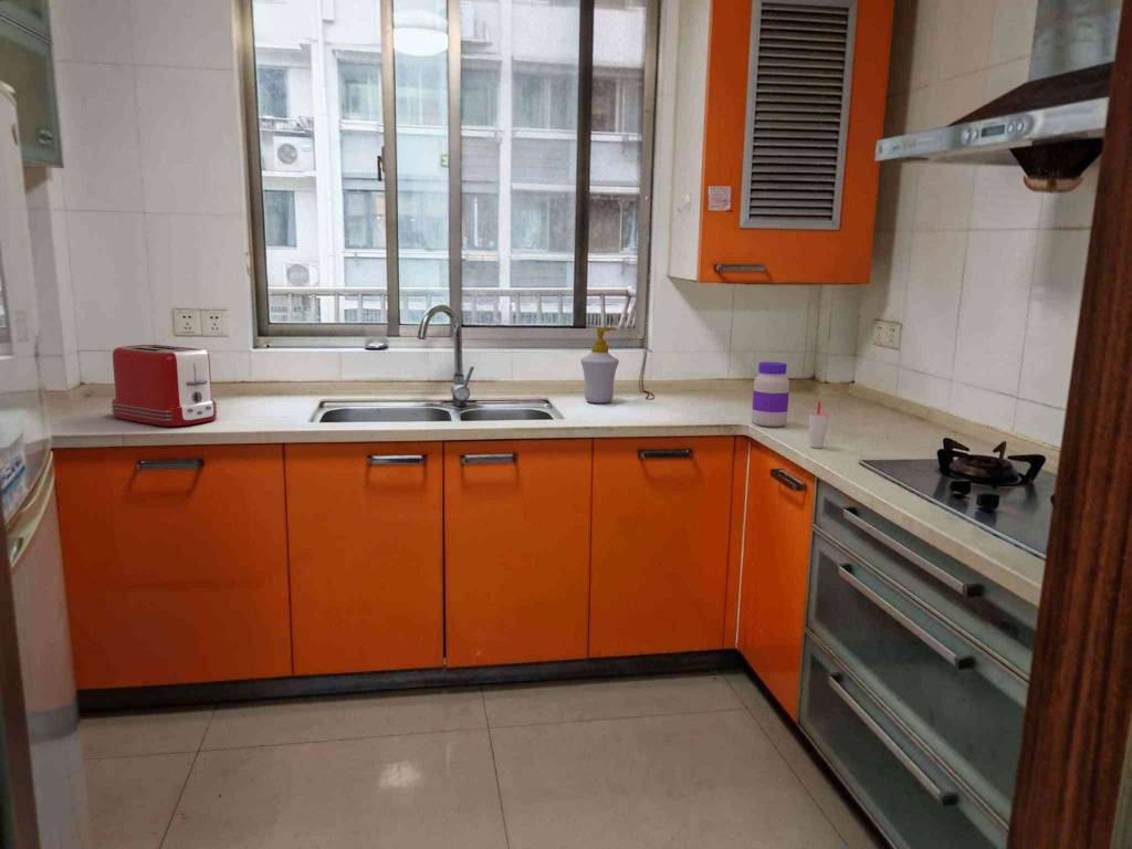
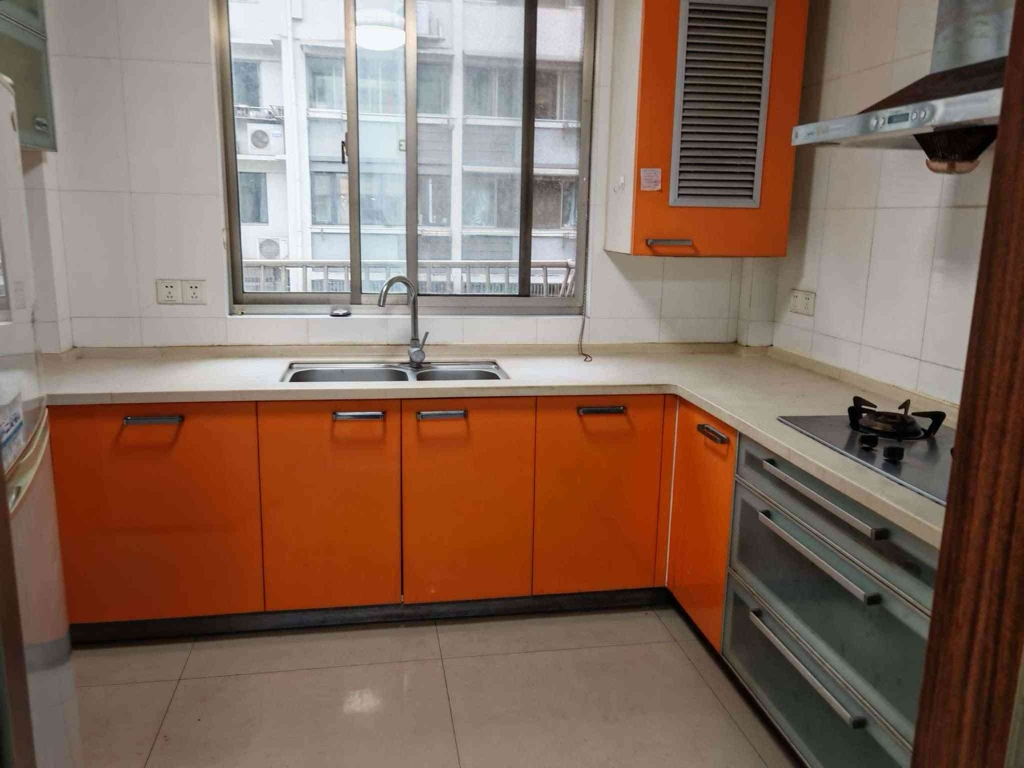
- soap bottle (599, 364)
- jar (771, 394)
- toaster (163, 382)
- cup (818, 423)
